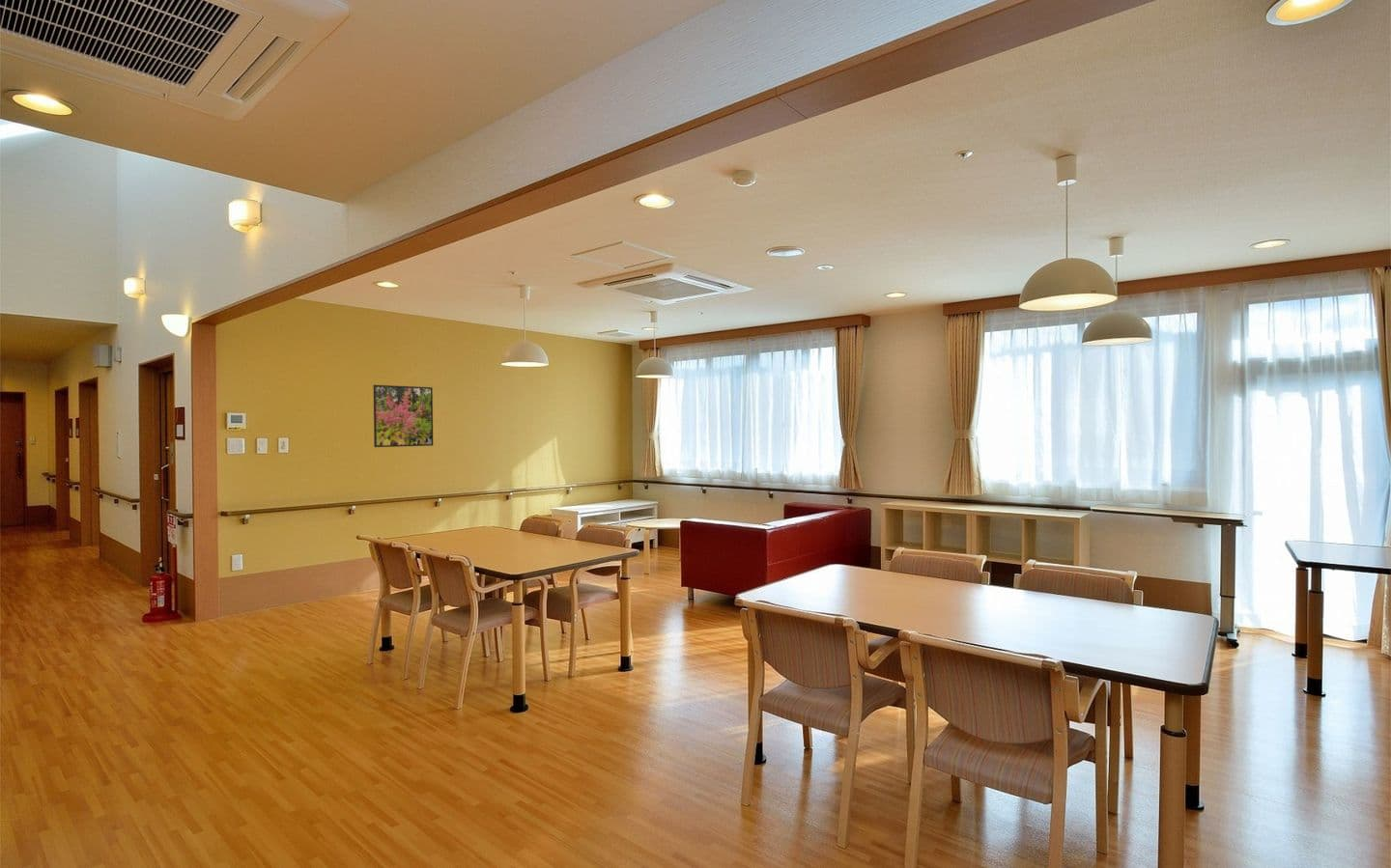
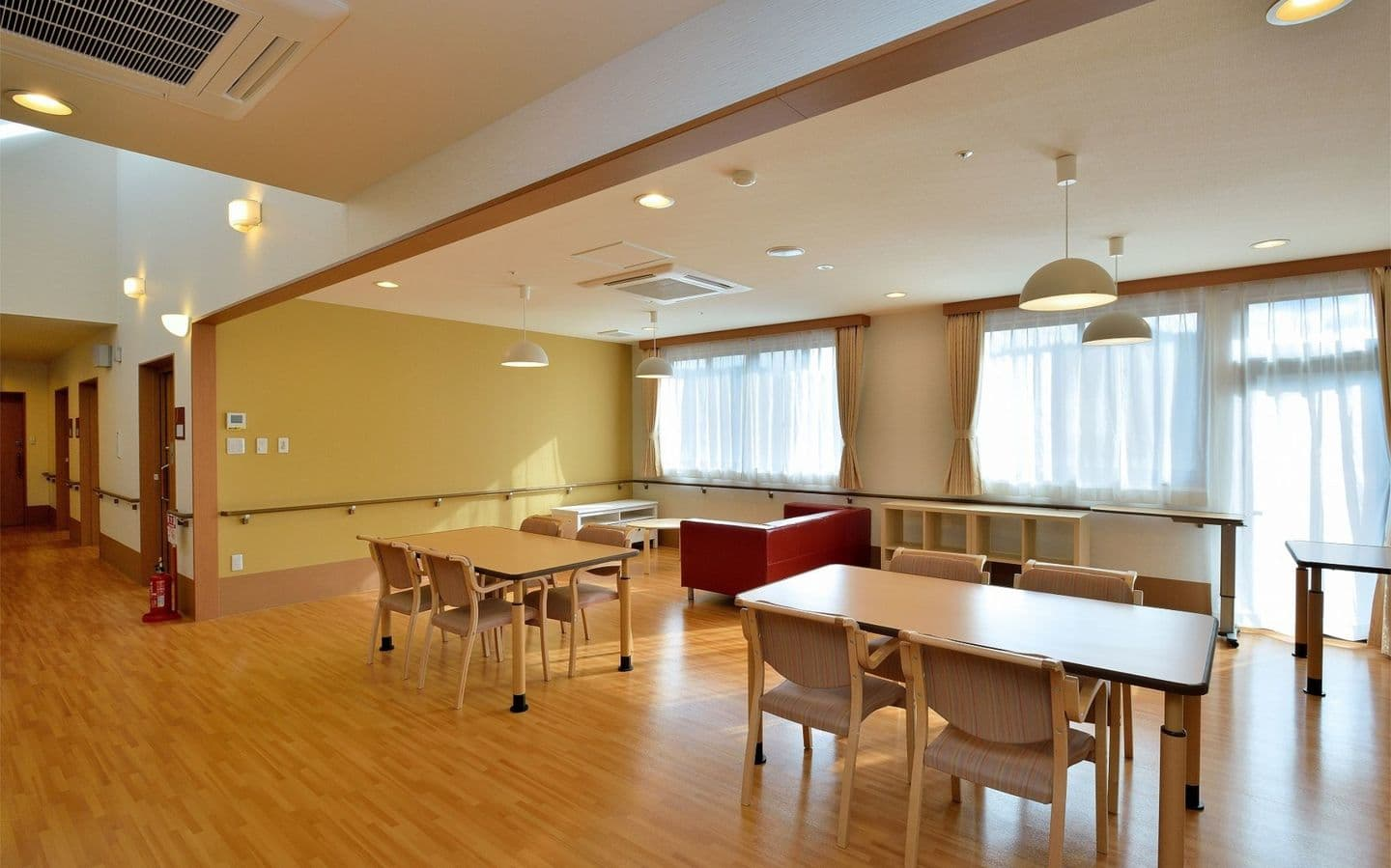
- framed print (404, 416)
